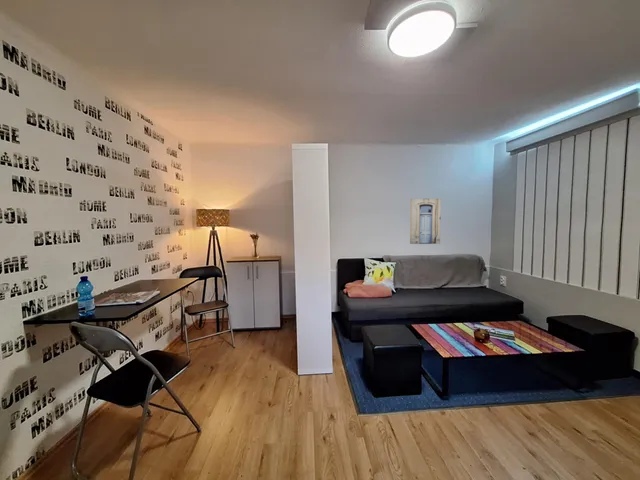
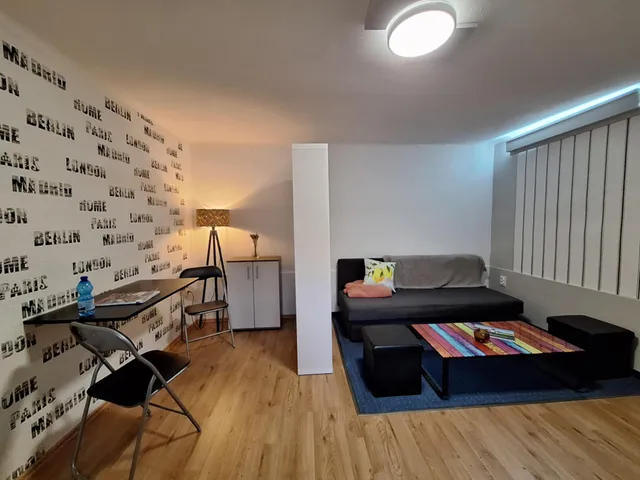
- wall art (425, 221)
